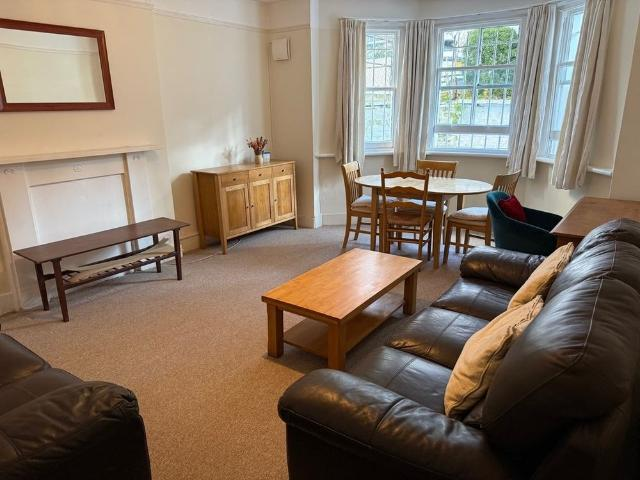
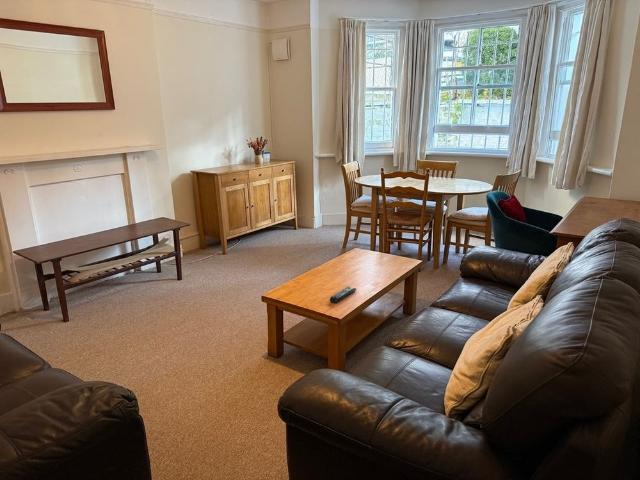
+ remote control (343, 294)
